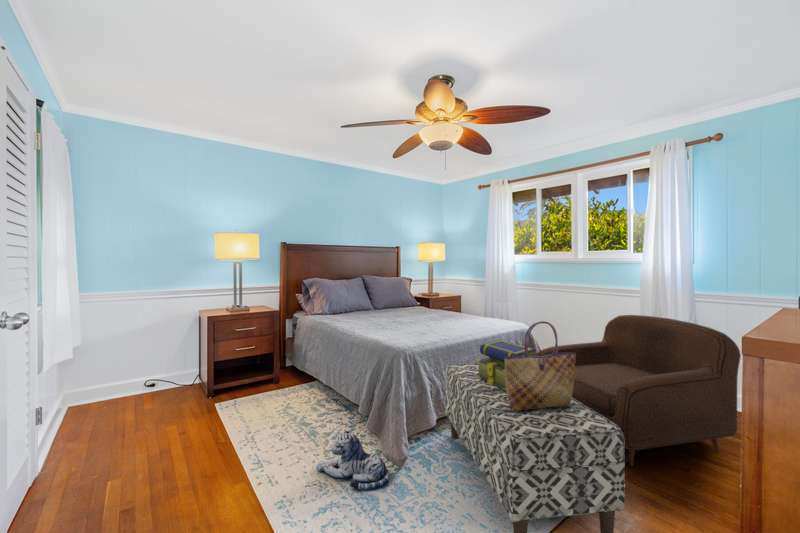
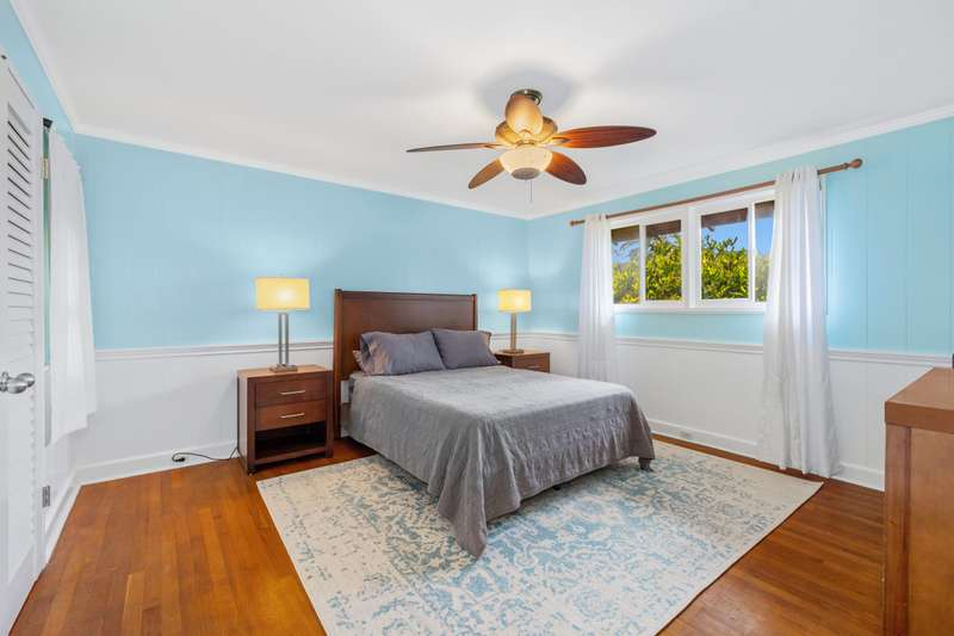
- bench (513, 433)
- plush toy (351, 455)
- armchair (624, 374)
- tote bag (539, 362)
- stack of books (504, 363)
